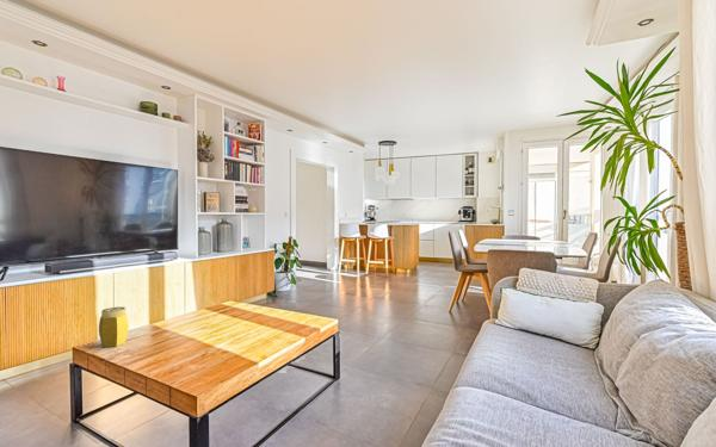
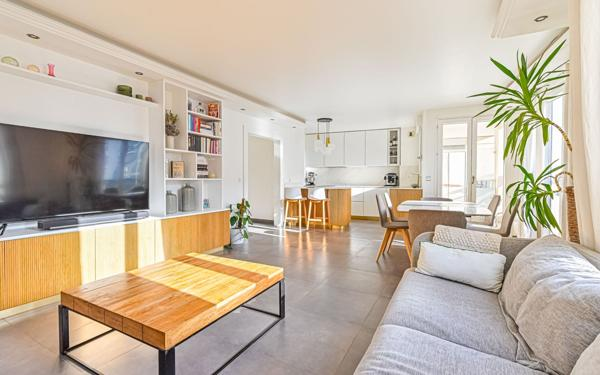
- jar (113, 327)
